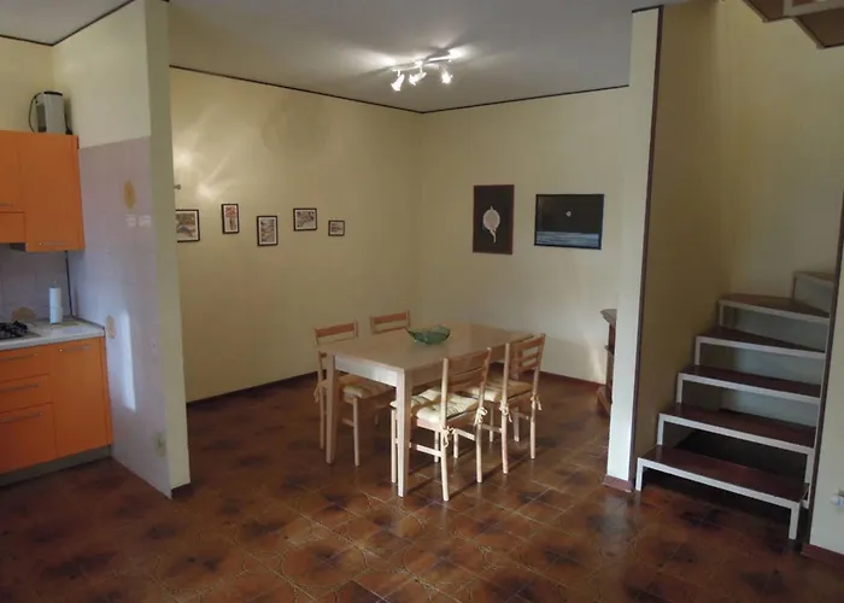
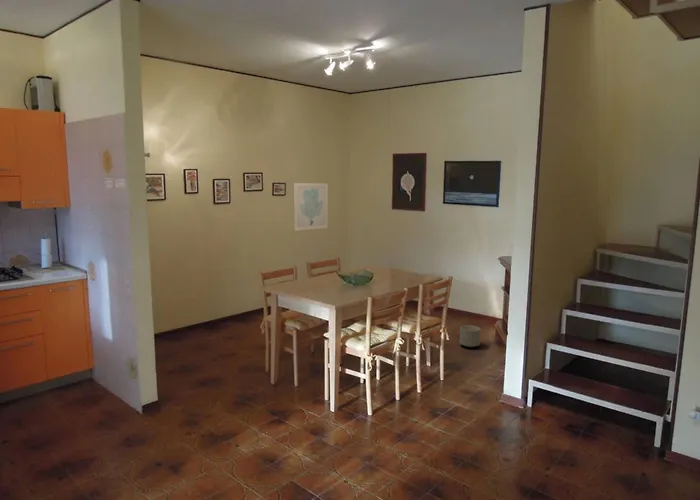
+ wall art (311, 206)
+ planter (469, 337)
